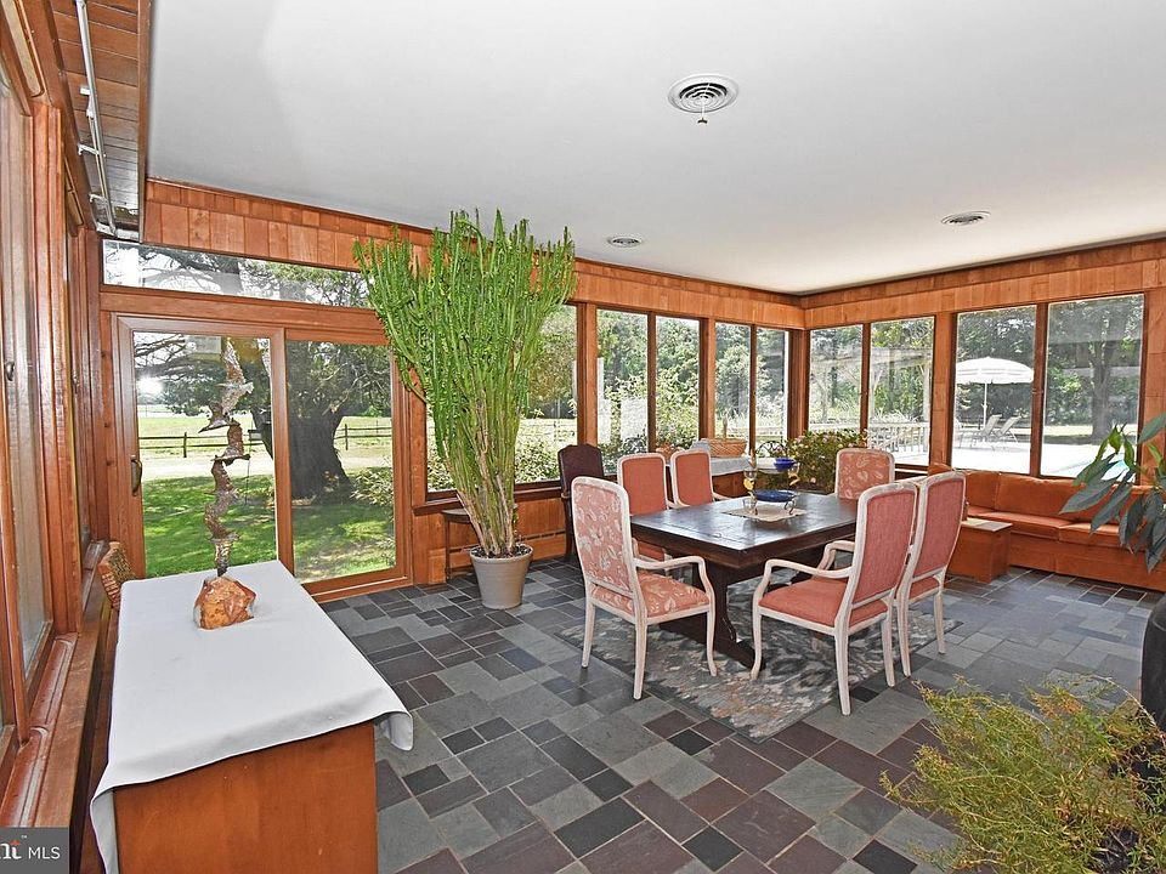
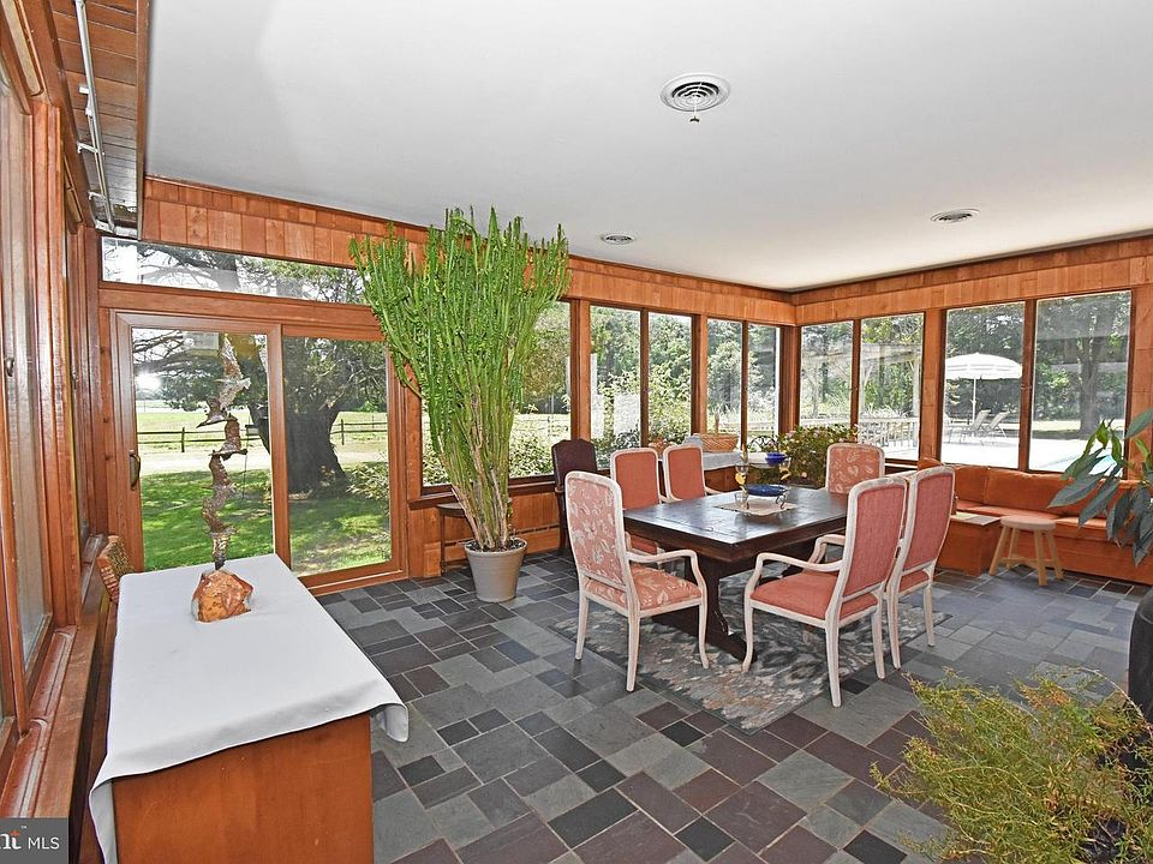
+ stool (1035, 547)
